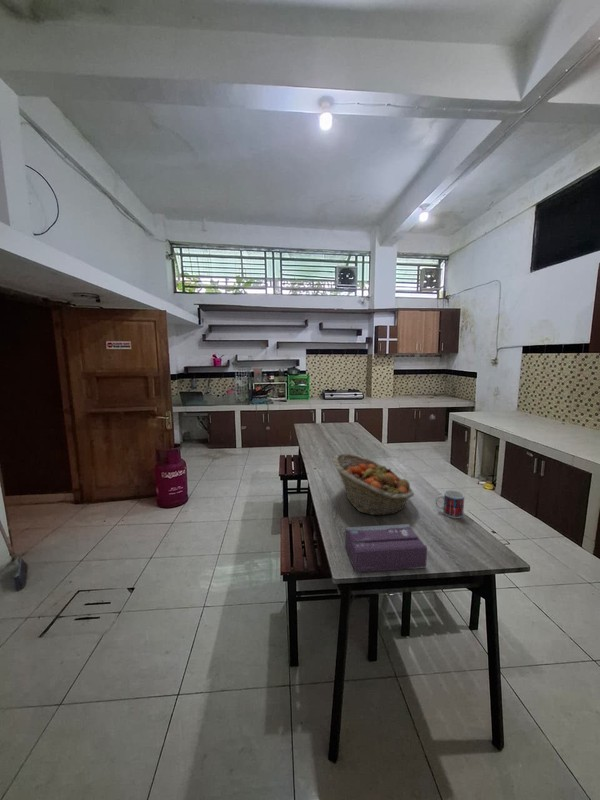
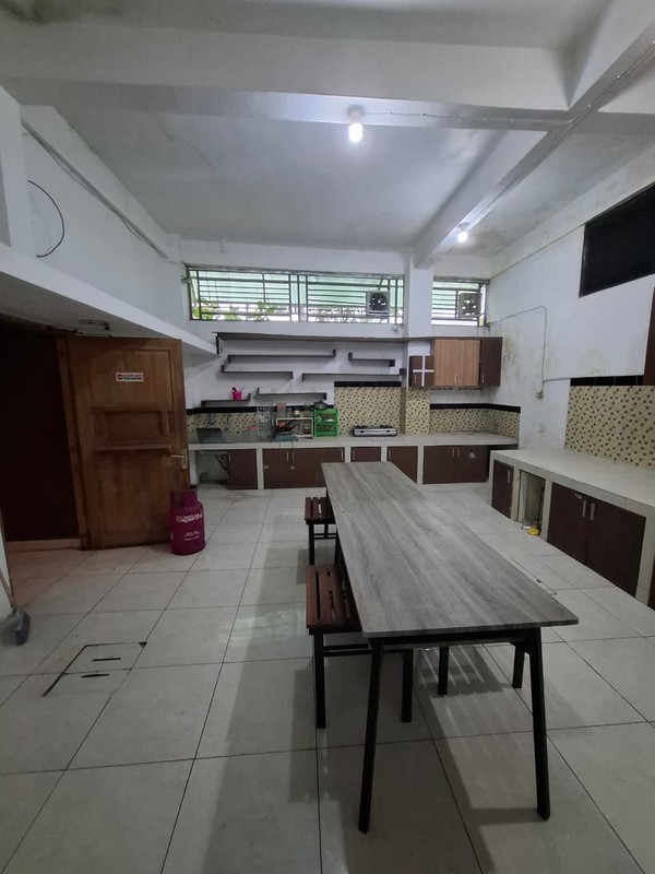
- mug (450, 503)
- fruit basket (370, 480)
- tissue box (383, 546)
